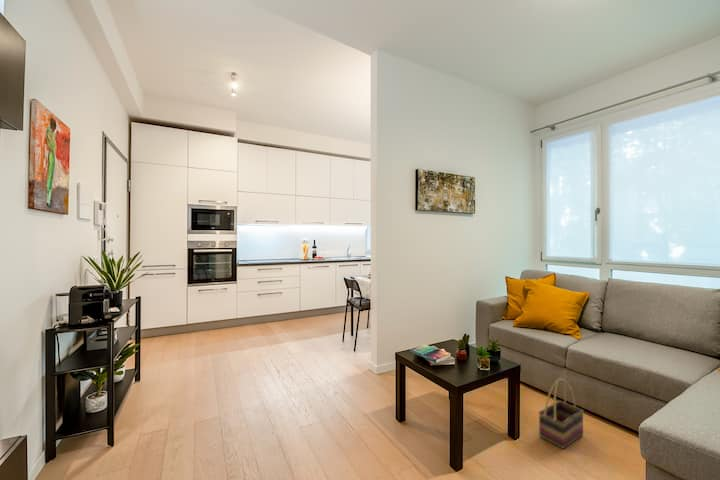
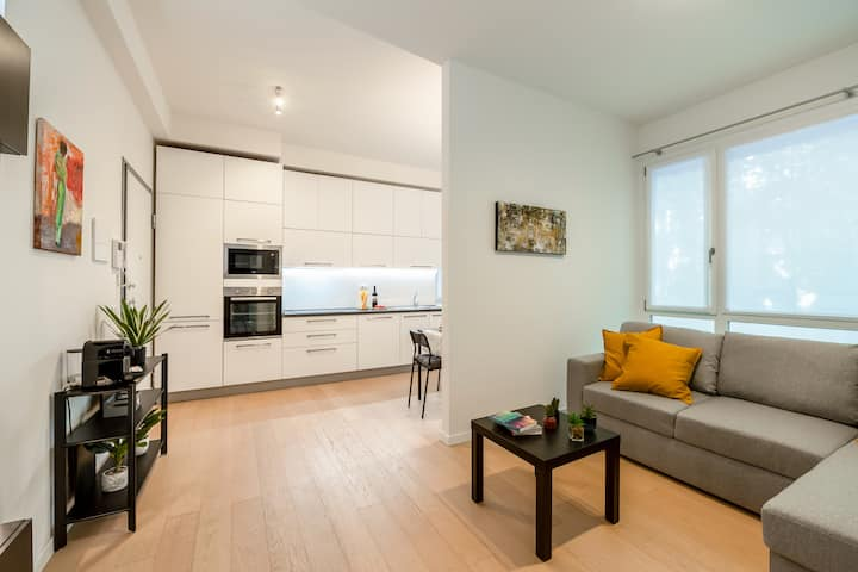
- basket (561, 407)
